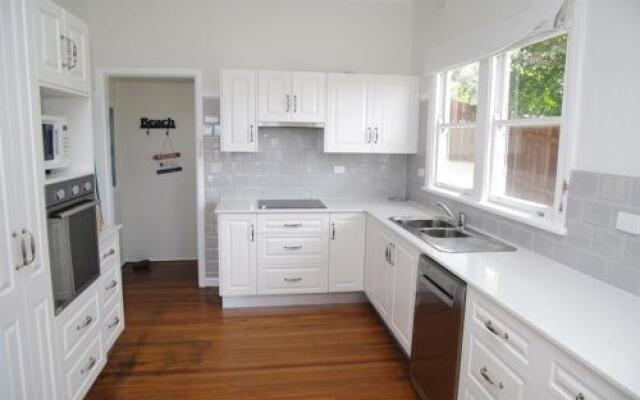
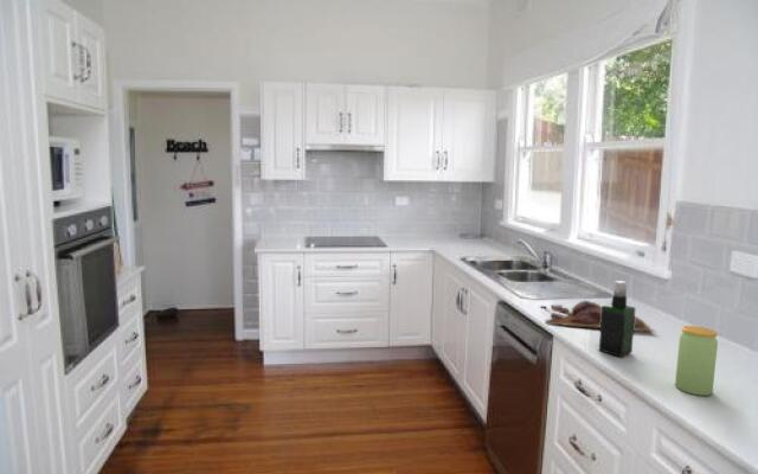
+ spray bottle (617, 316)
+ cutting board (590, 310)
+ jar (696, 359)
